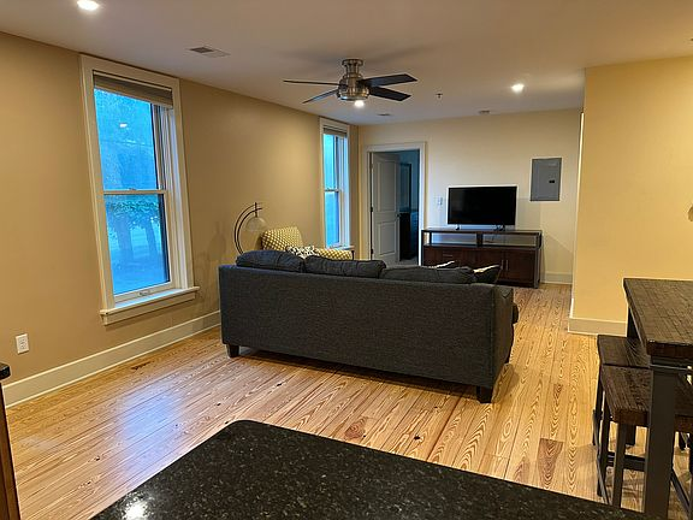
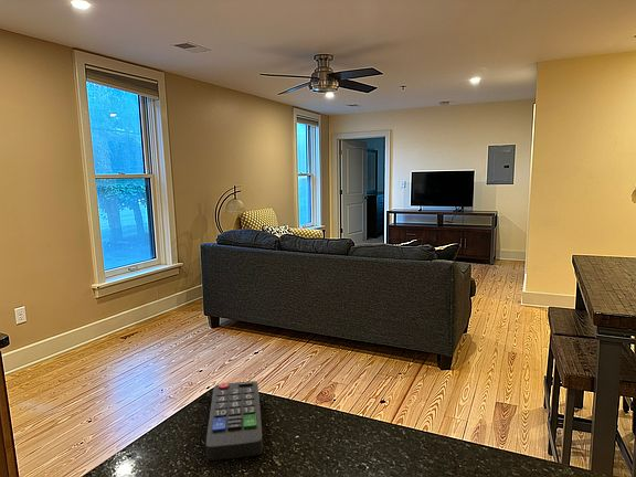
+ remote control (235, 414)
